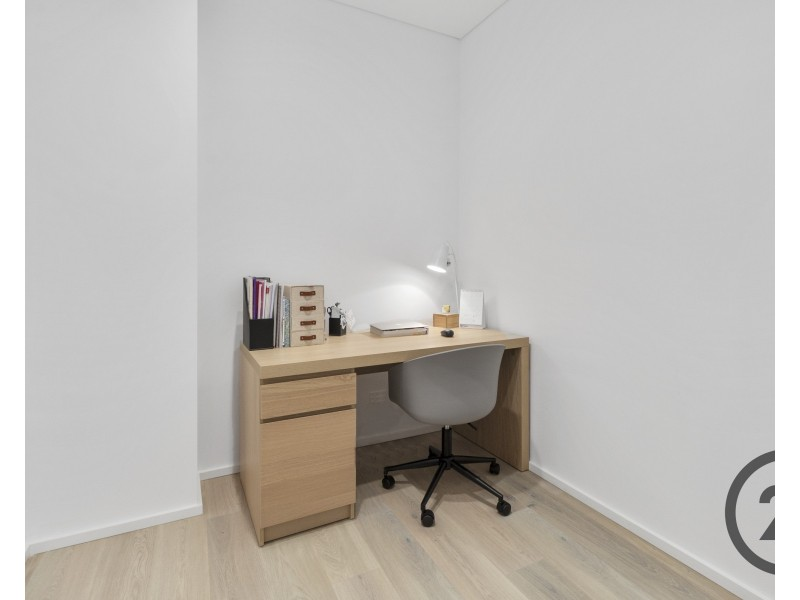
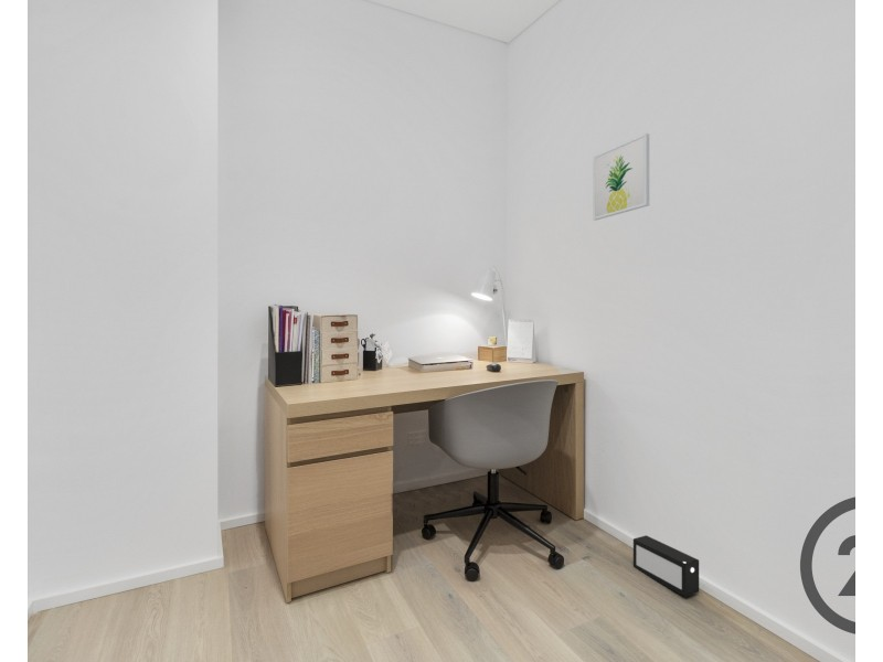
+ speaker (664, 564)
+ wall art (619, 179)
